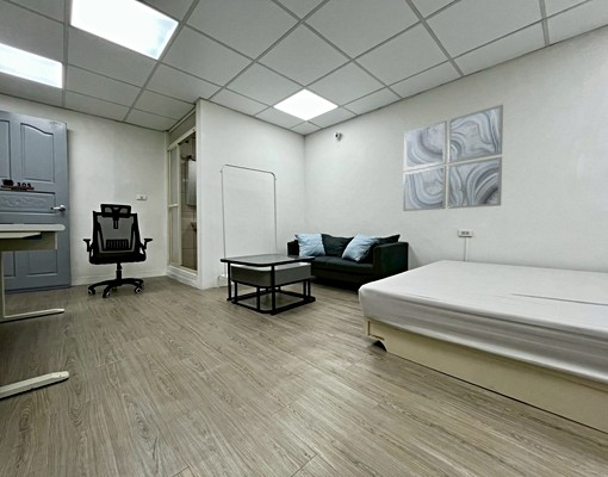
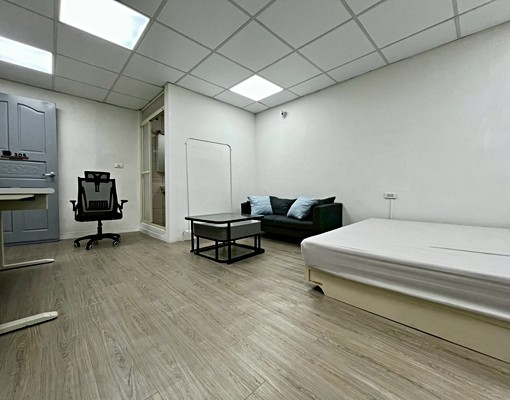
- wall art (445, 163)
